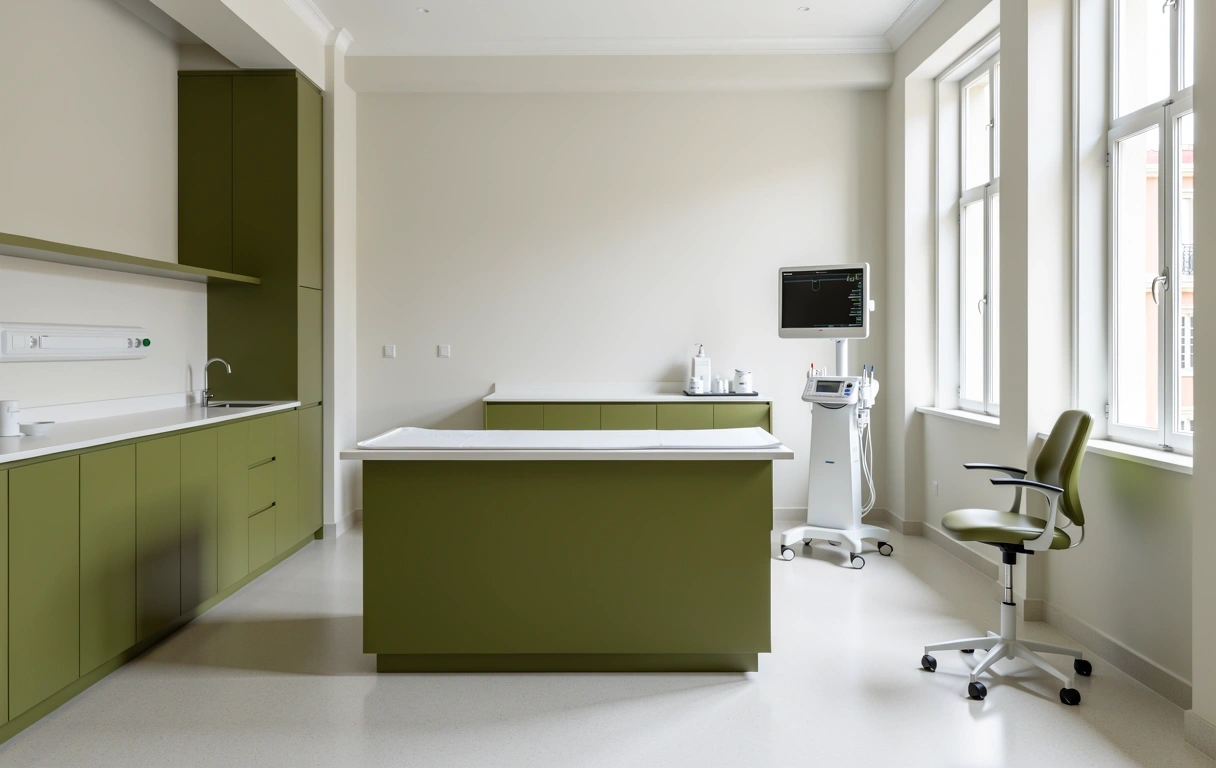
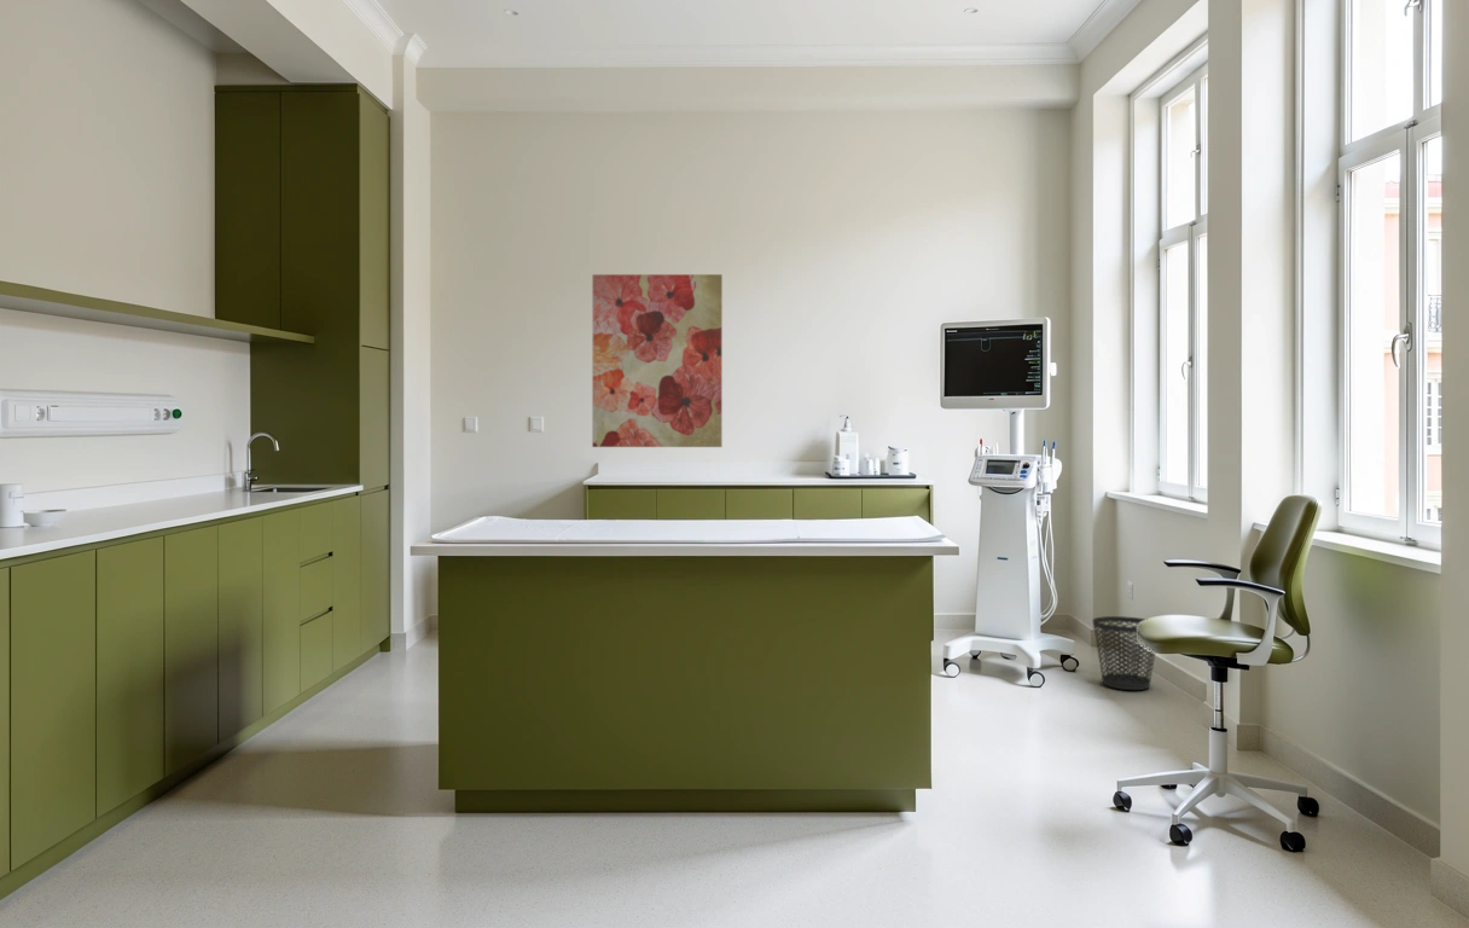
+ wastebasket (1126, 654)
+ wall art (657, 360)
